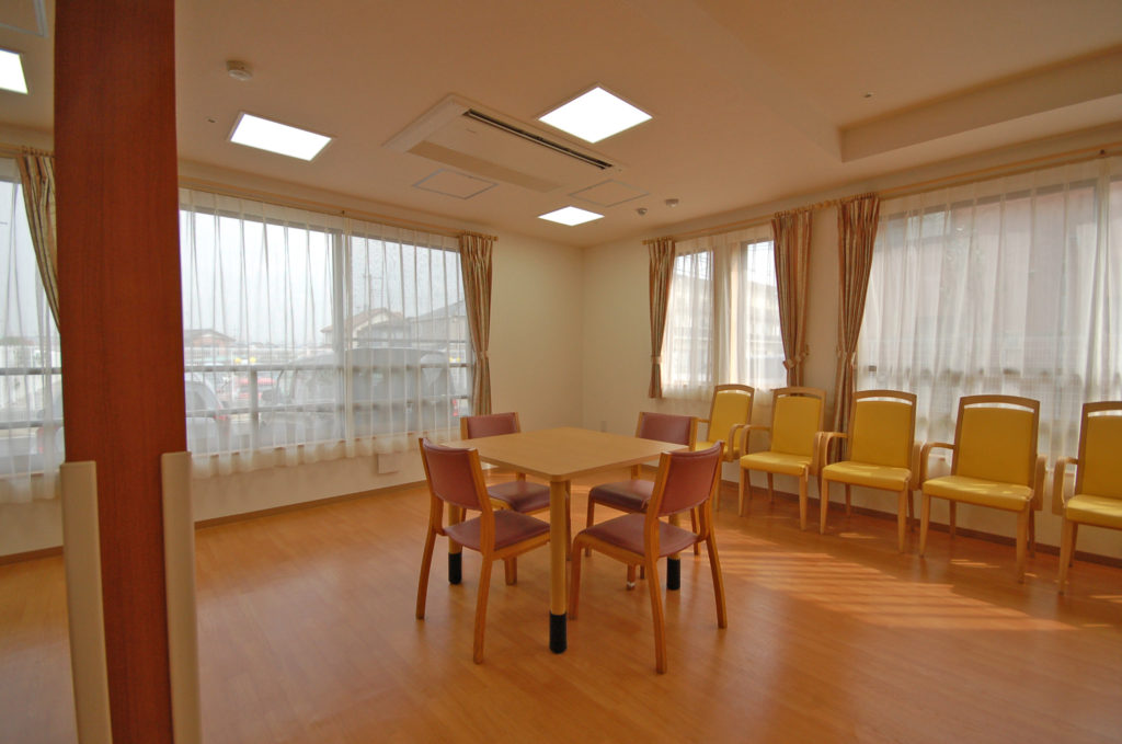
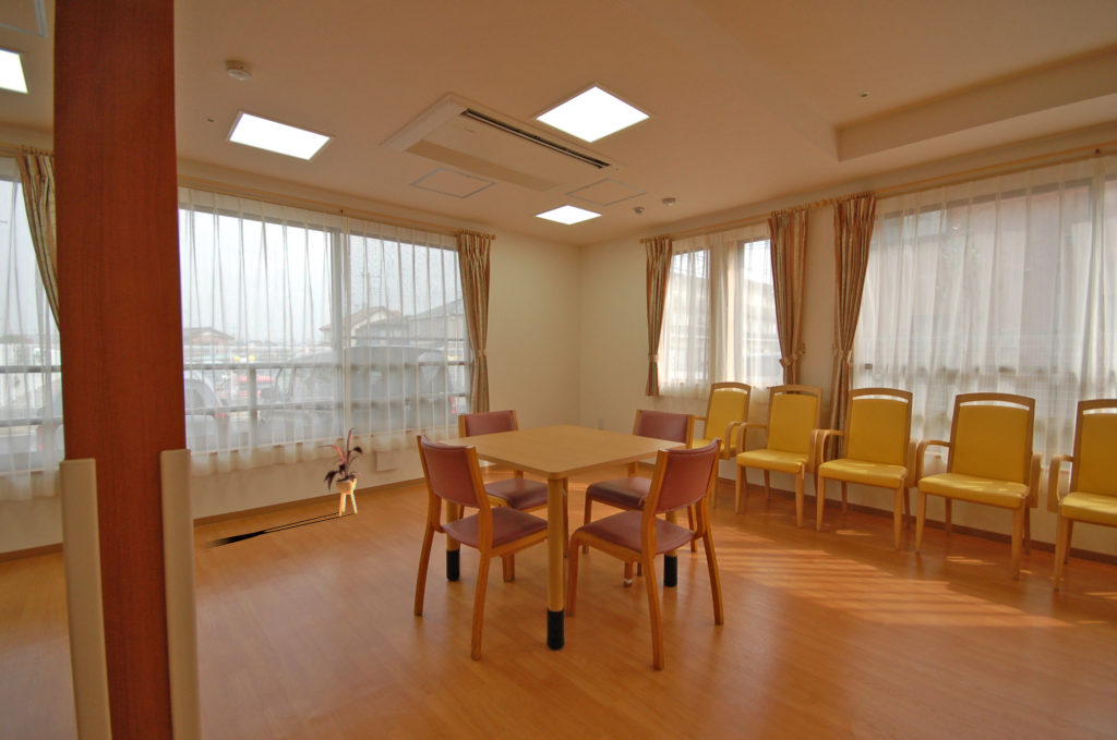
+ house plant (341, 471)
